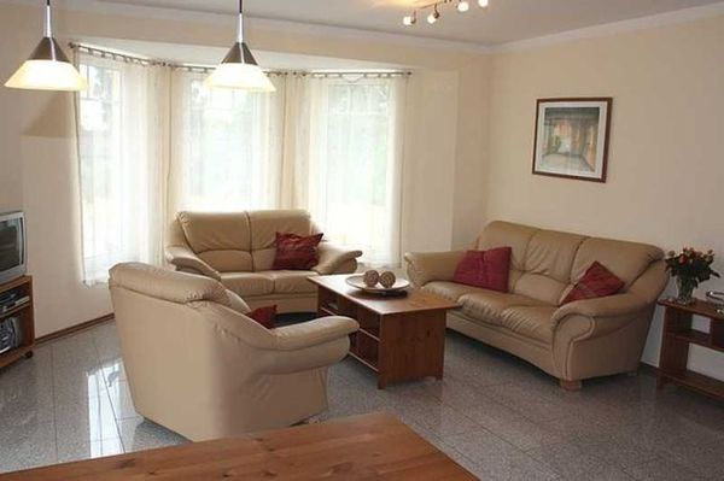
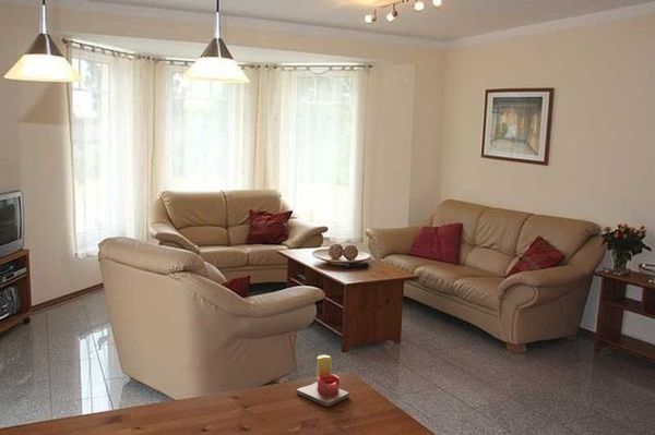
+ candle (324, 378)
